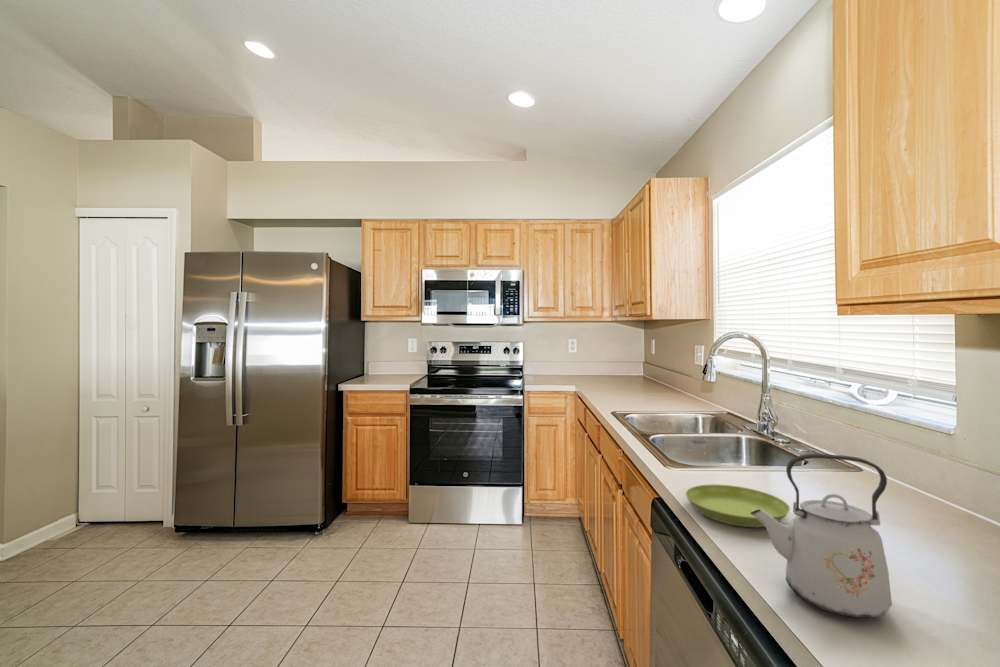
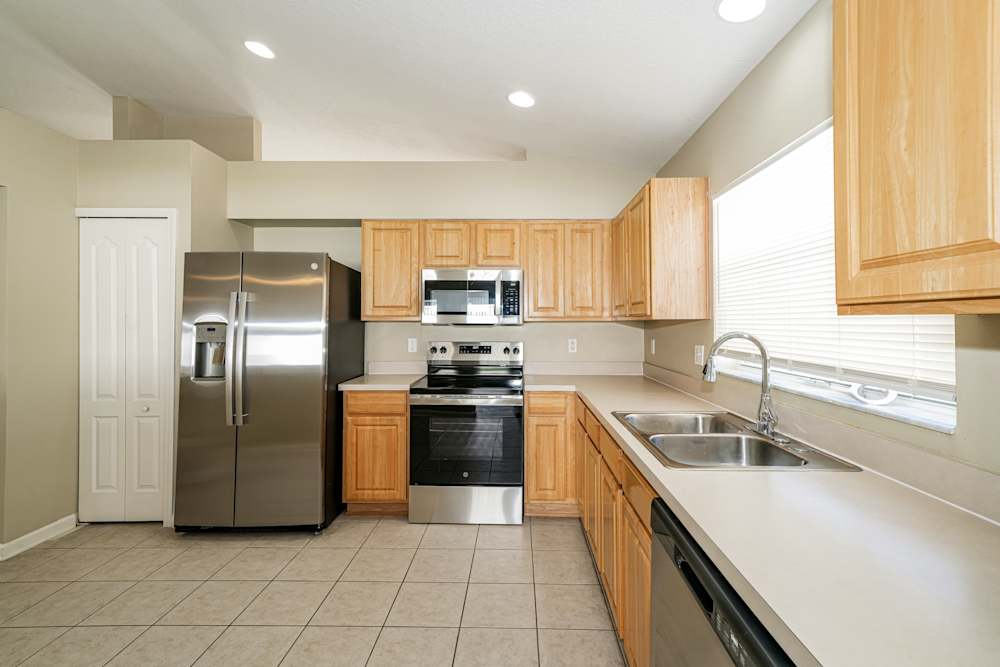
- kettle (815, 525)
- saucer (735, 506)
